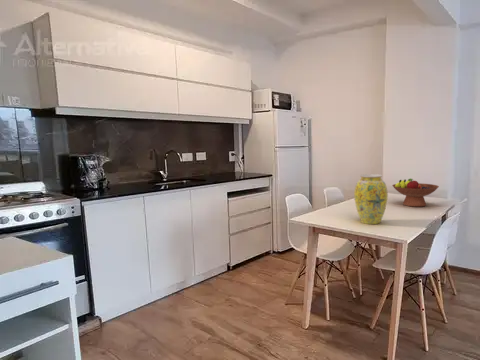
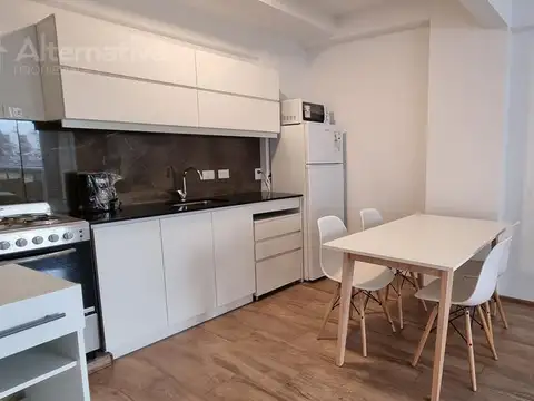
- fruit bowl (414, 191)
- vase (370, 198)
